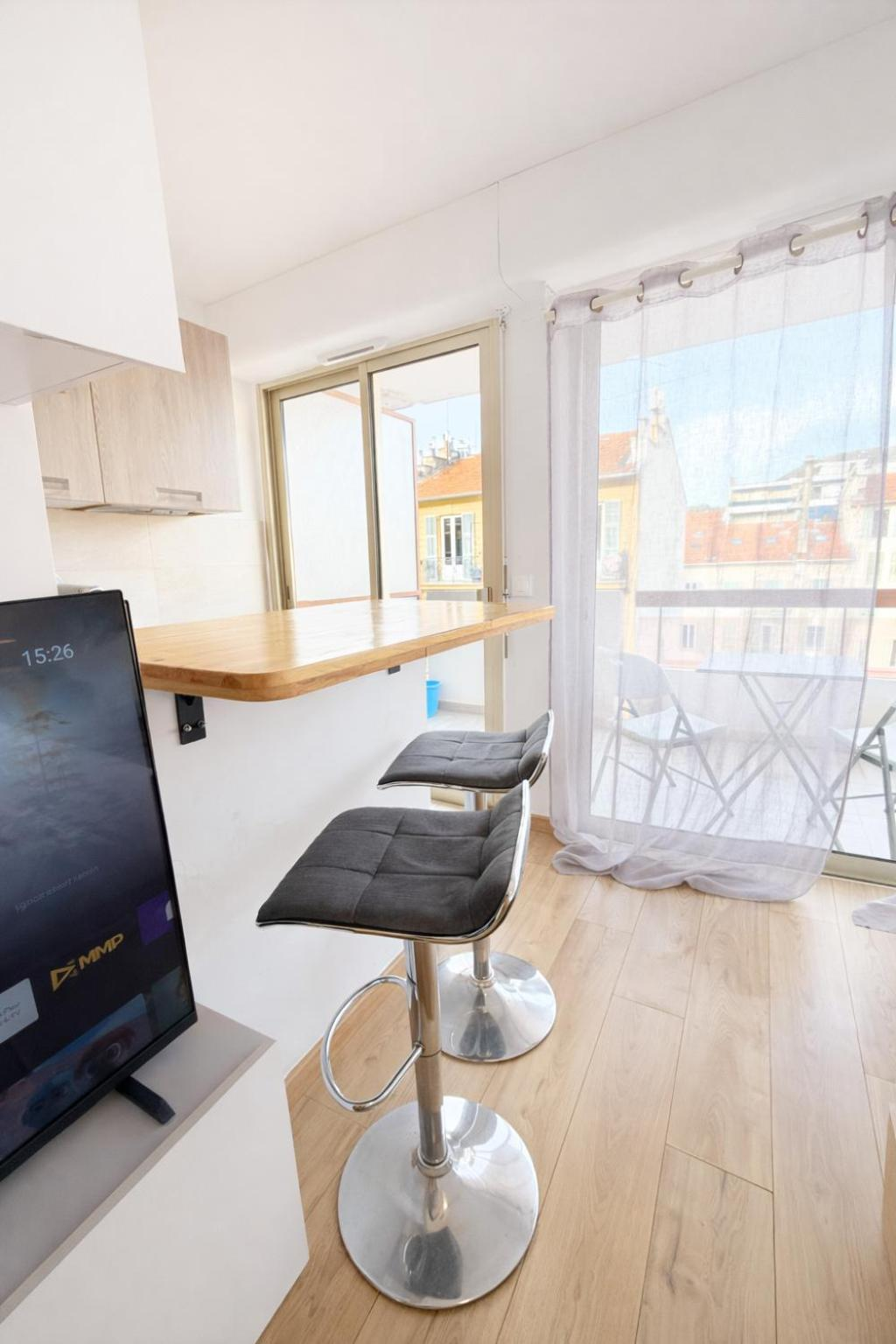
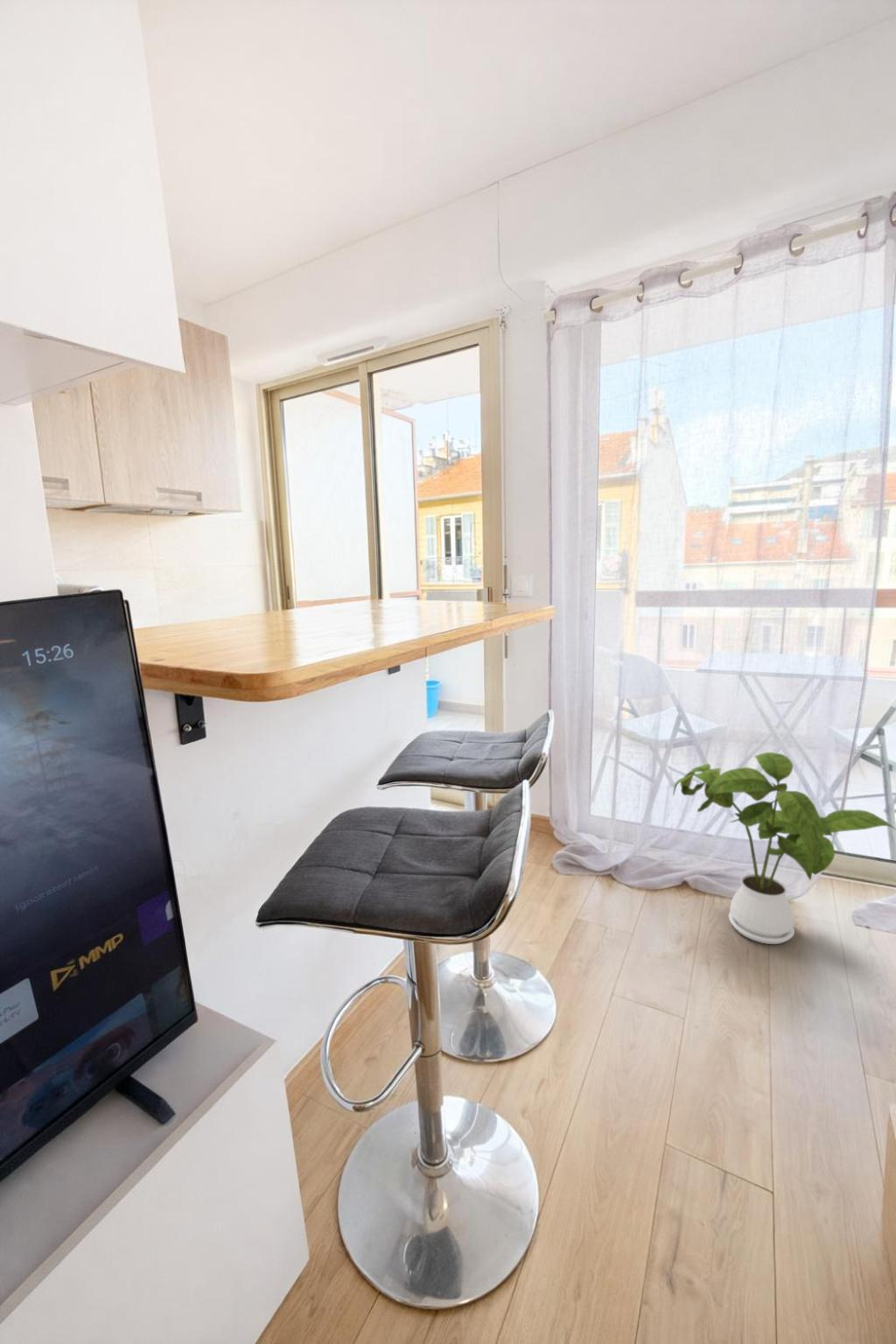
+ house plant (776, 854)
